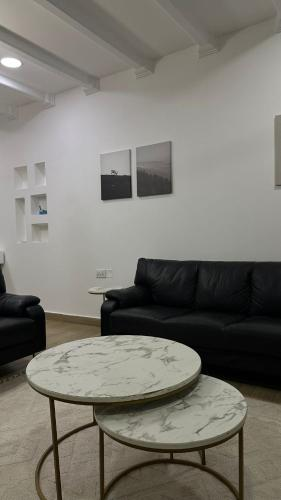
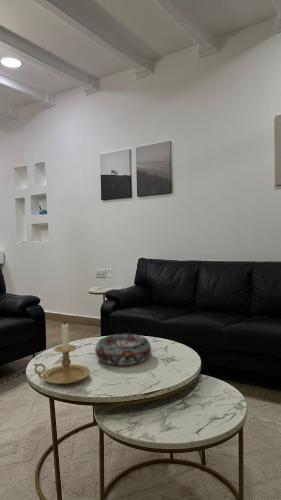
+ candle holder (65, 350)
+ decorative bowl (123, 348)
